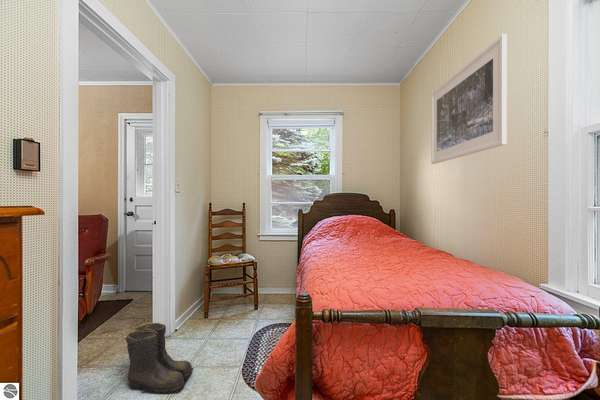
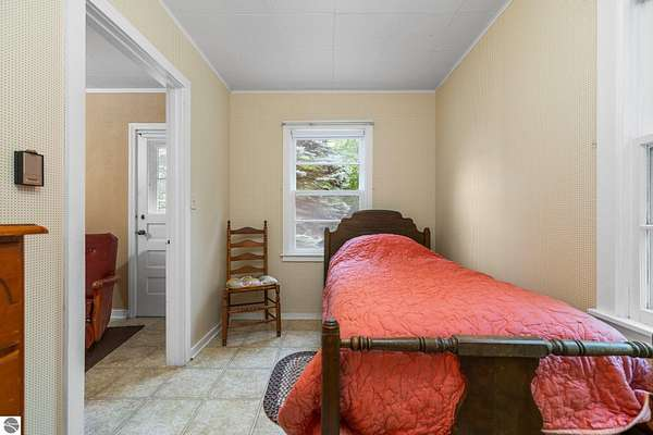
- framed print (460, 113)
- boots (160, 355)
